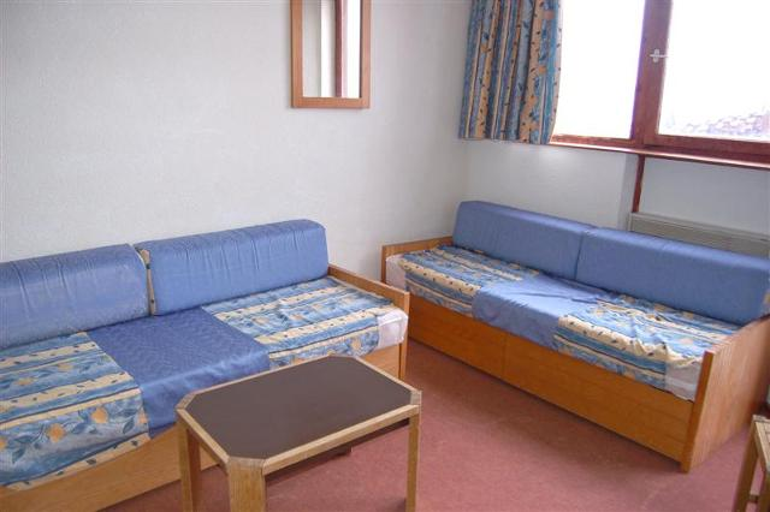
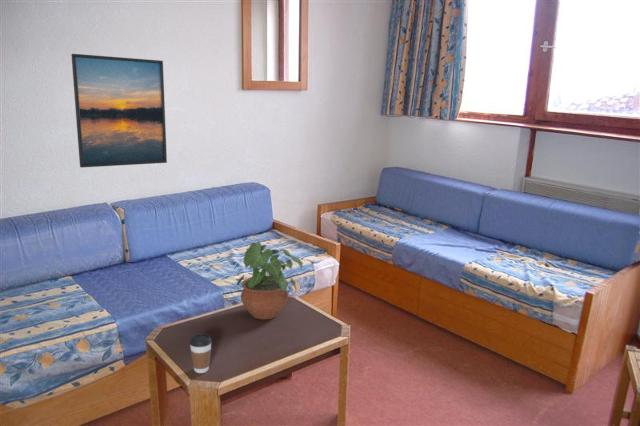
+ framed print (122, 112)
+ potted plant (263, 278)
+ coffee cup (201, 353)
